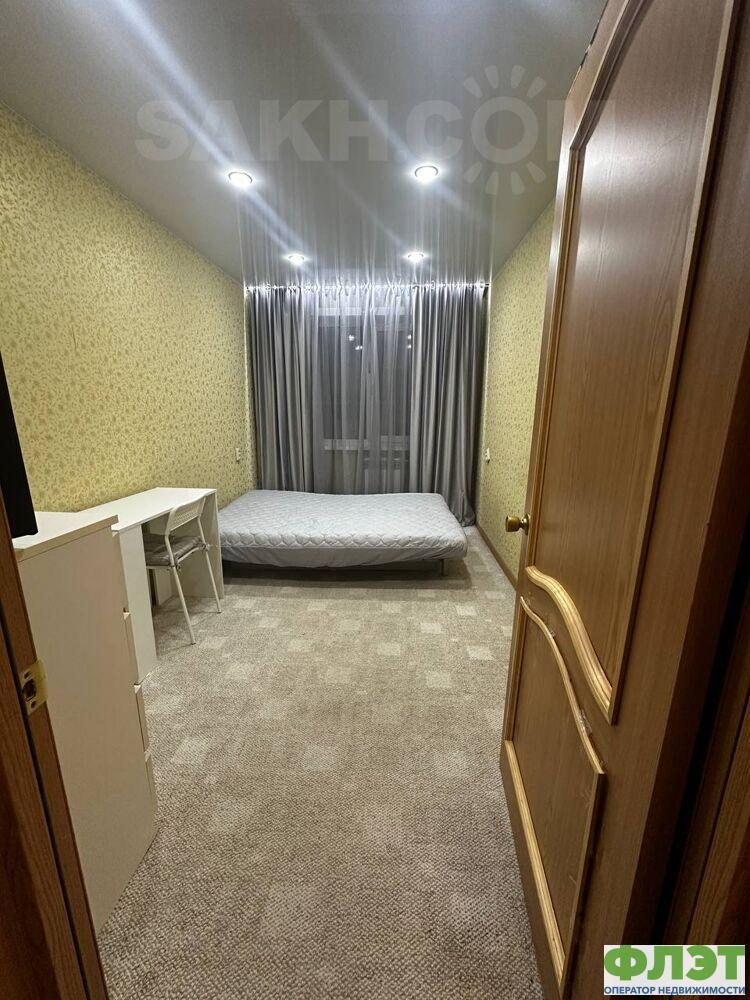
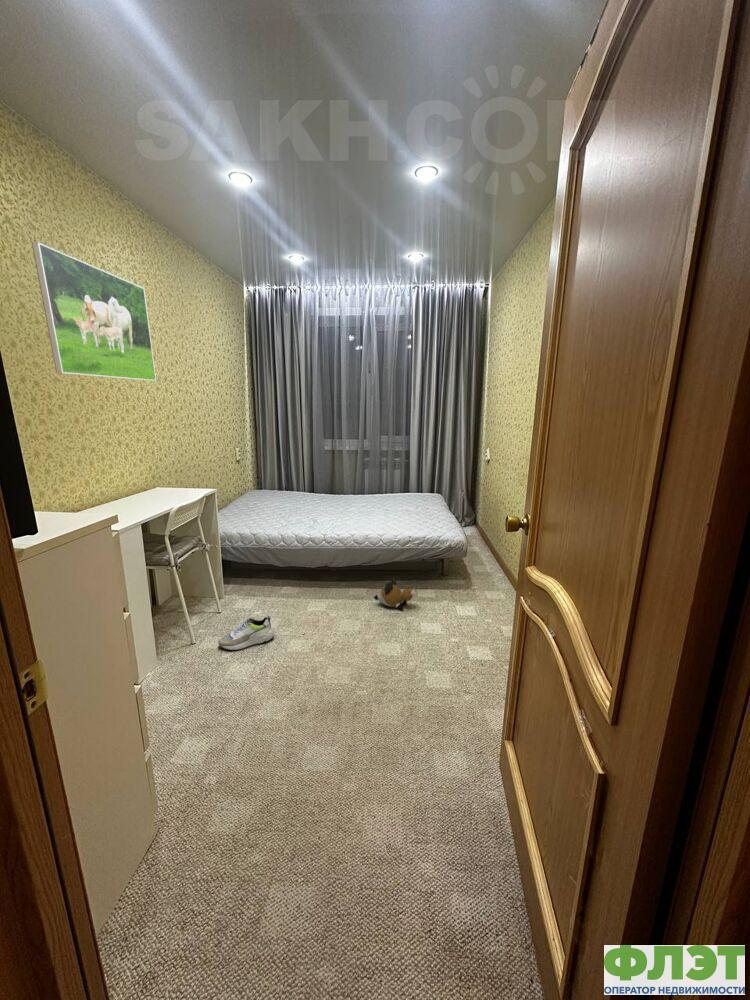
+ shoe (246, 631)
+ plush toy (395, 592)
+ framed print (105, 325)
